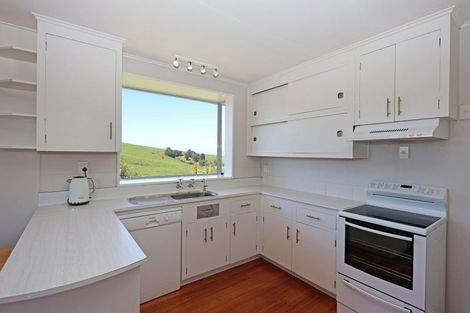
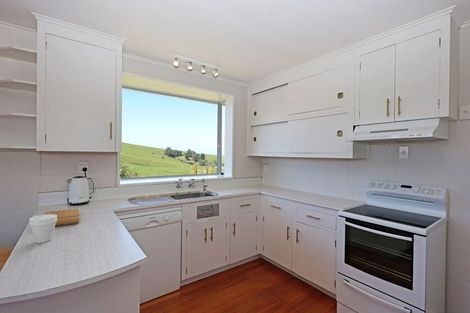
+ cup (43, 228)
+ cutting board (61, 217)
